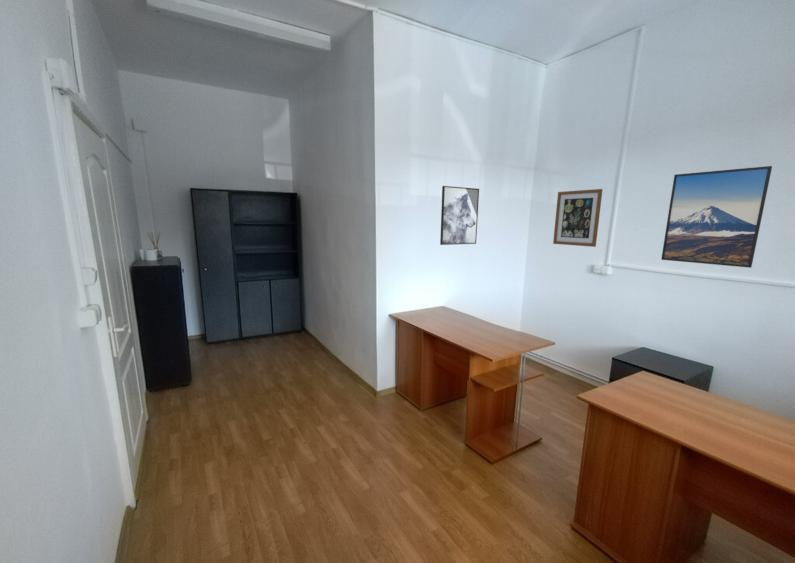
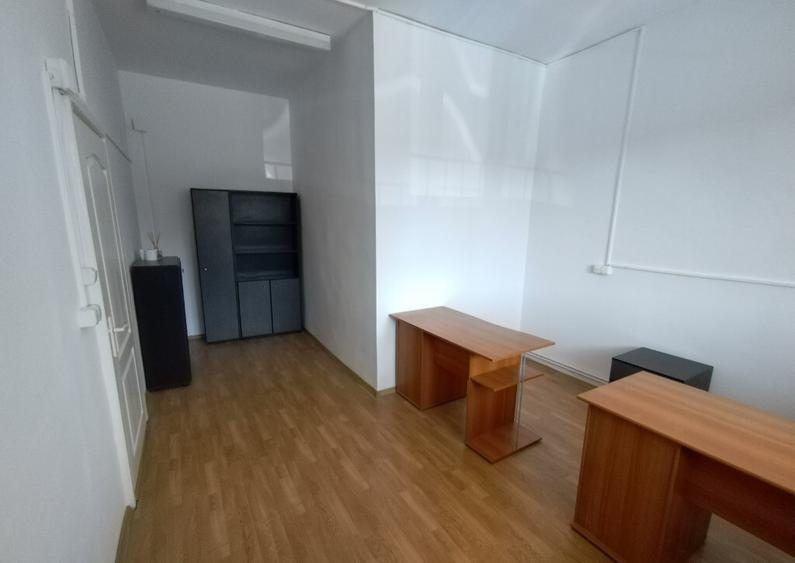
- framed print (710, 218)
- wall art (576, 218)
- wall art (460, 216)
